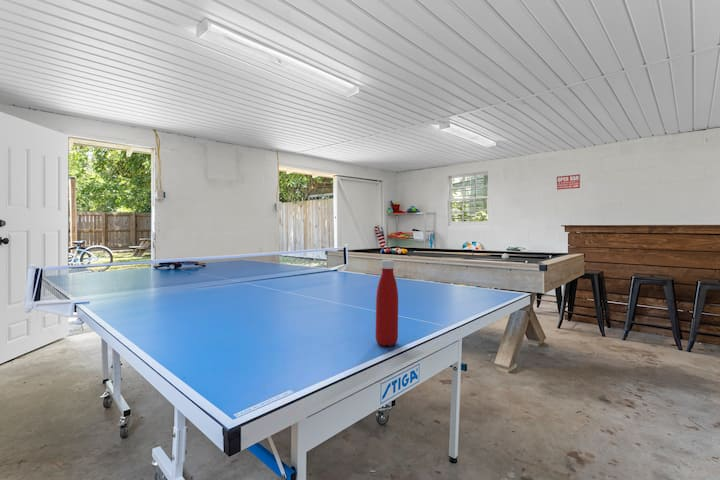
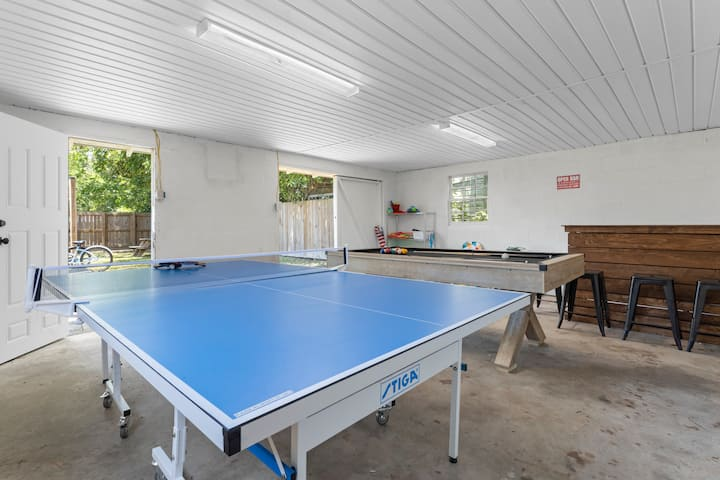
- bottle (387, 301)
